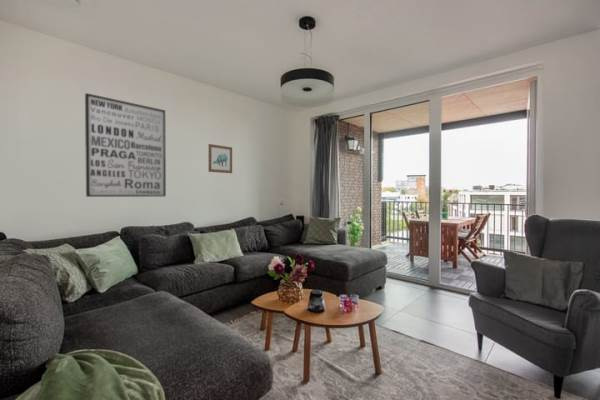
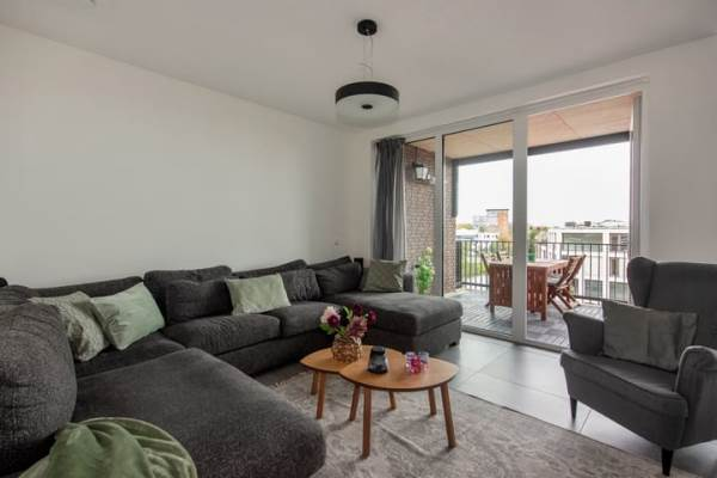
- wall art (128, 149)
- wall art (220, 159)
